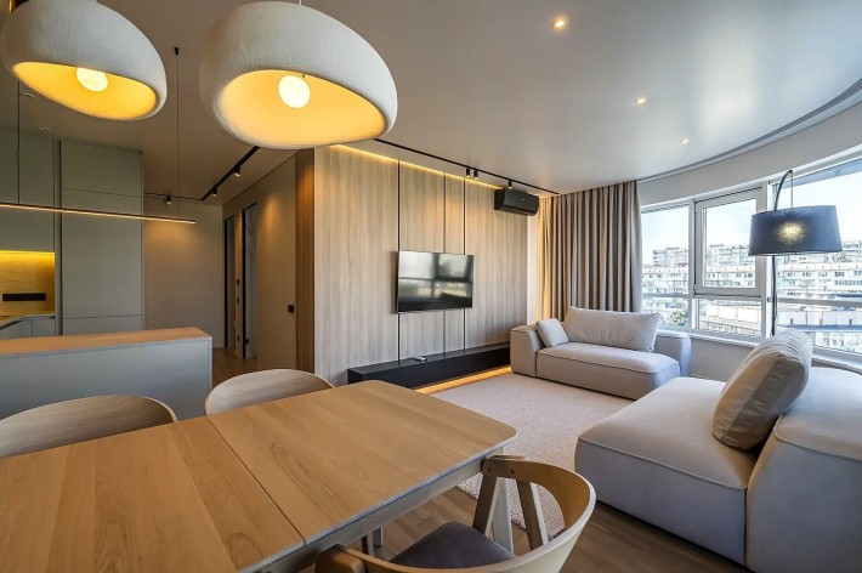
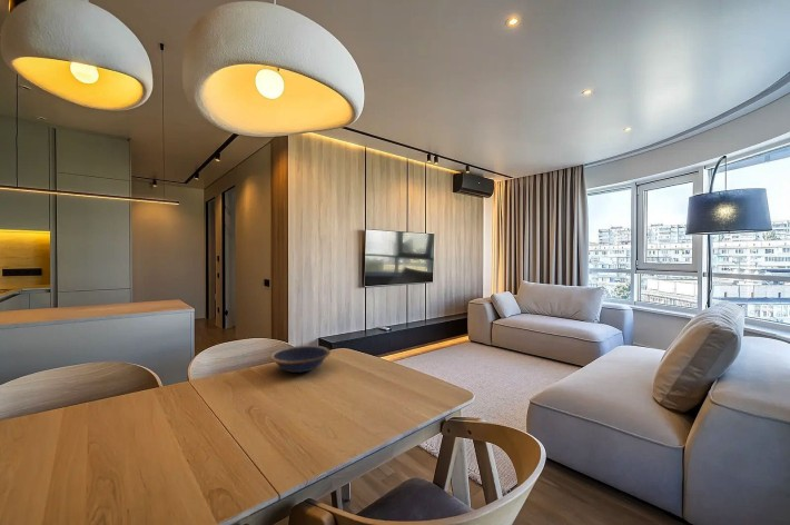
+ bowl (300, 360)
